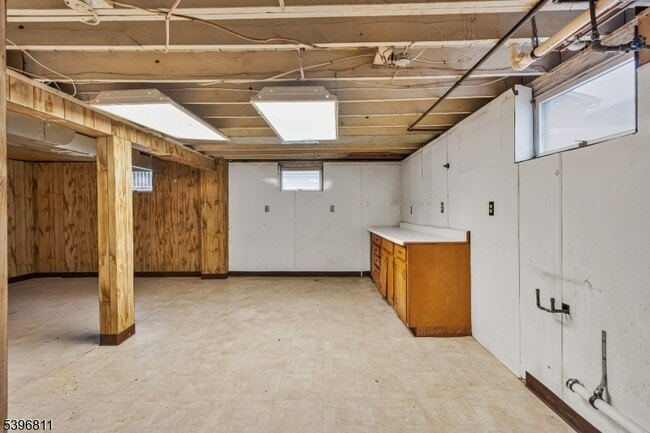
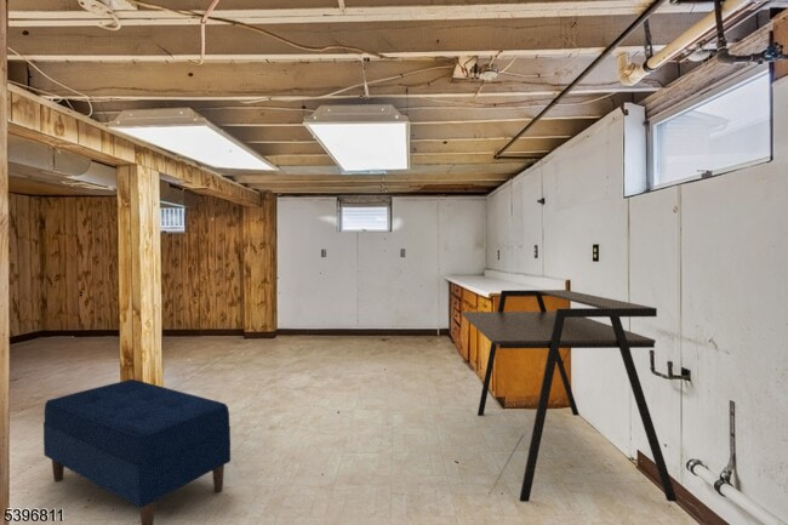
+ bench (135, 444)
+ desk (544, 372)
